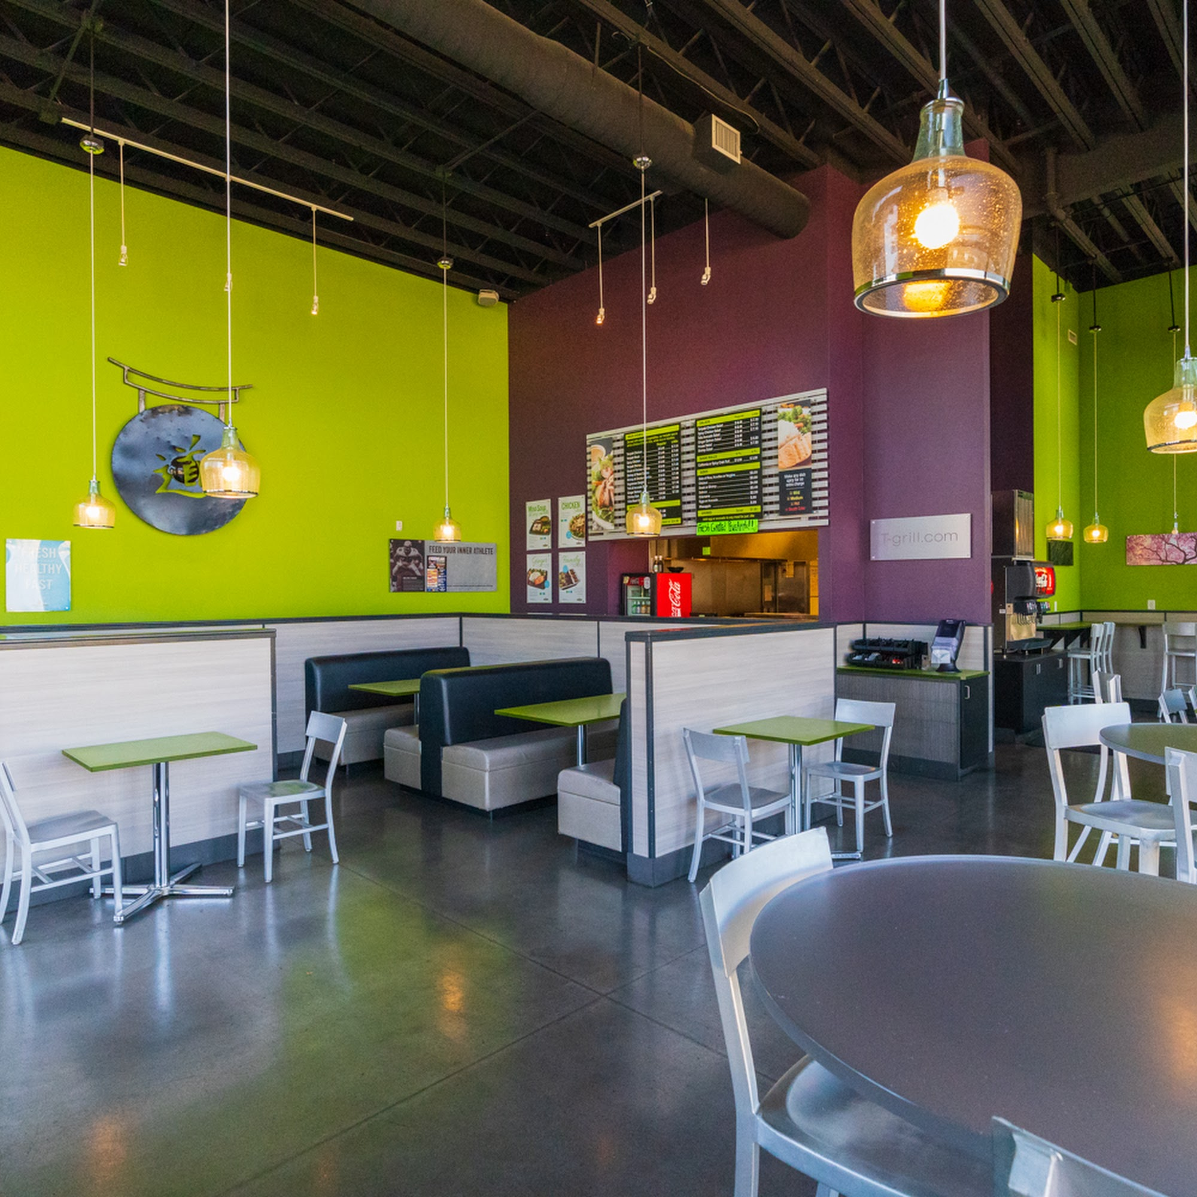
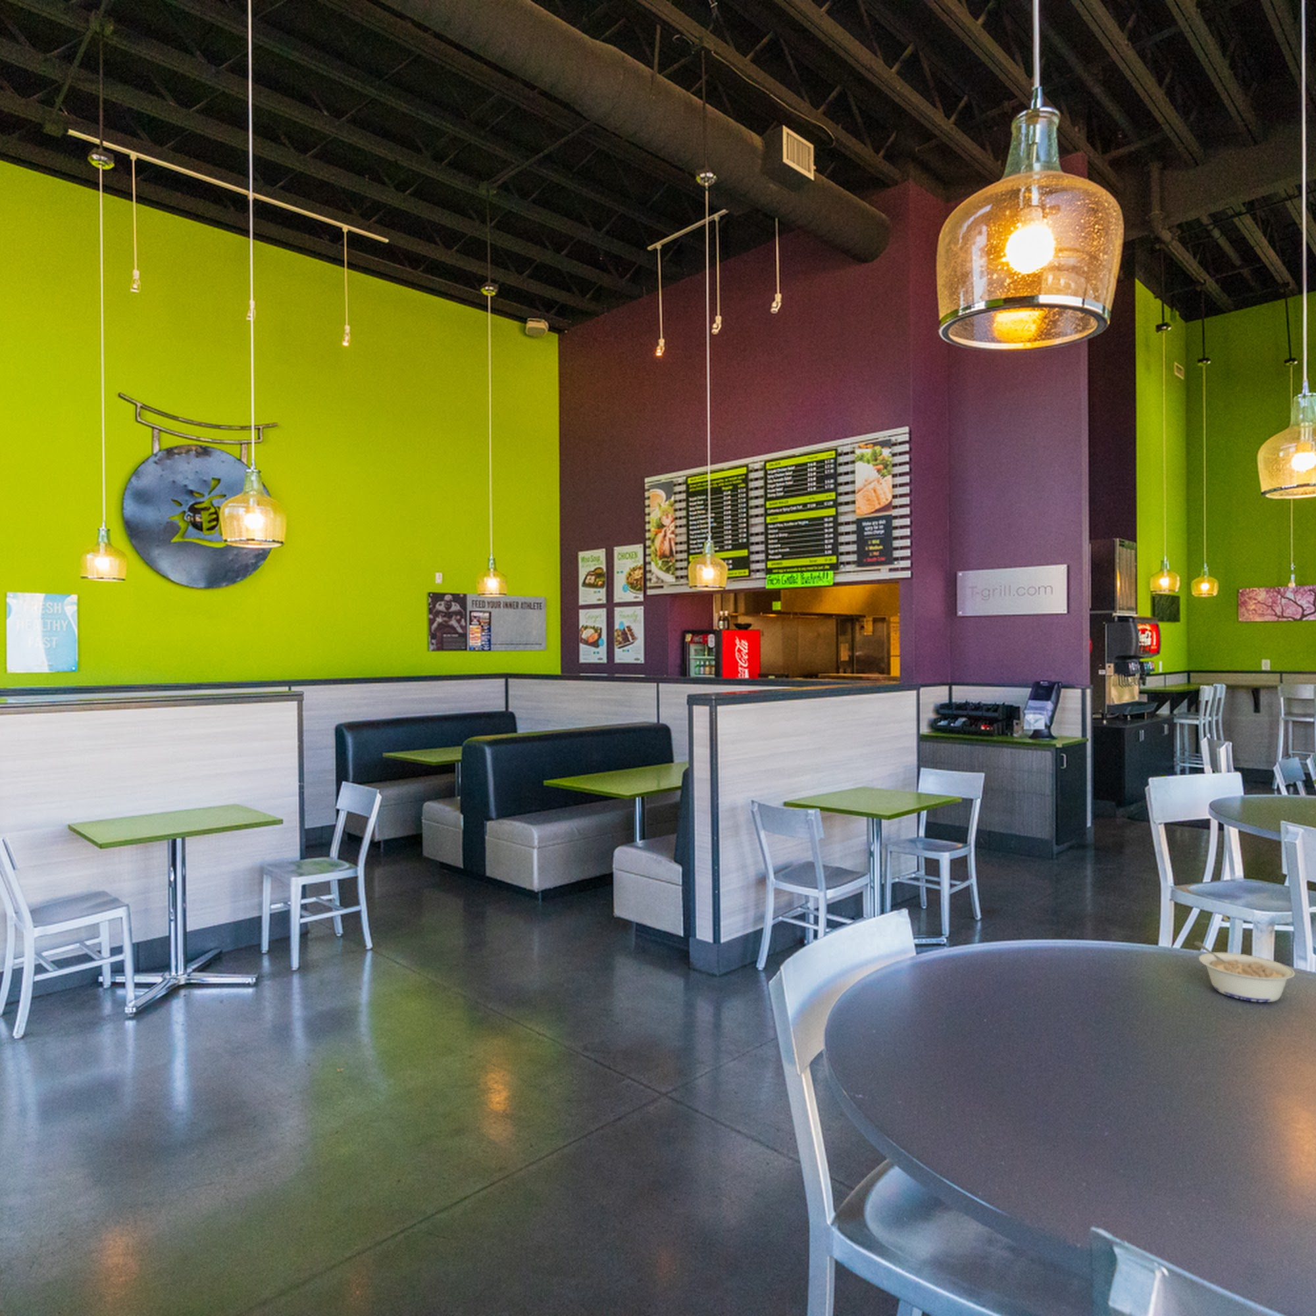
+ legume (1241, 975)
